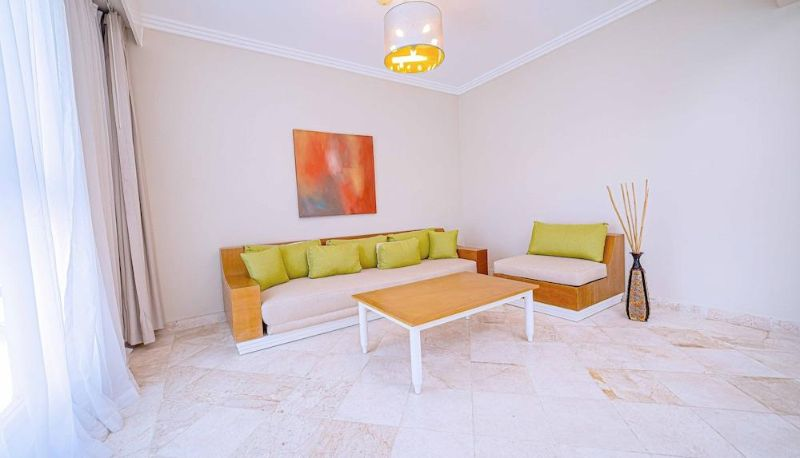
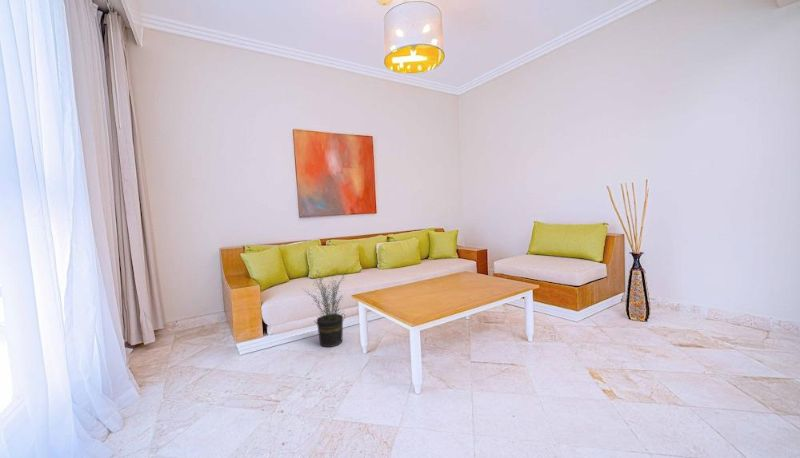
+ potted plant (327, 306)
